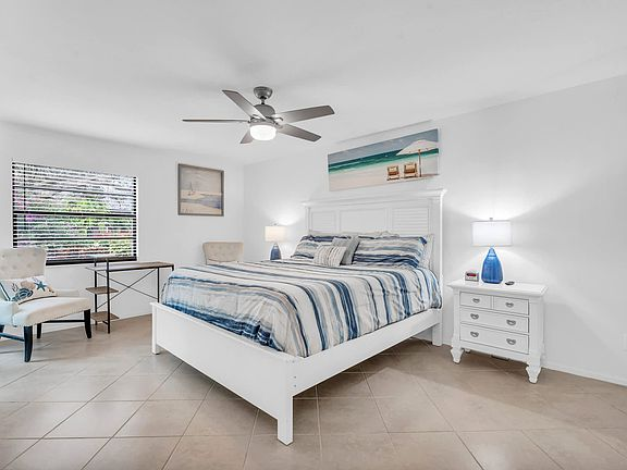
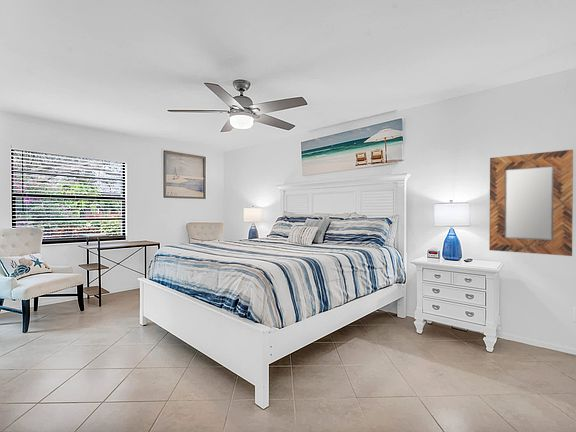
+ home mirror (528, 203)
